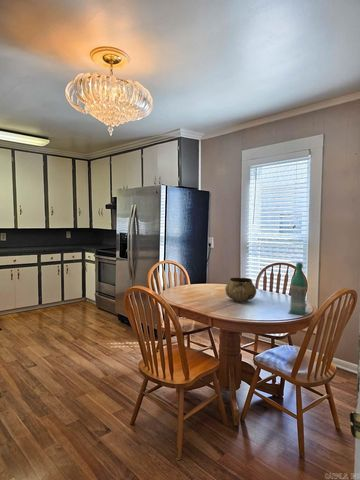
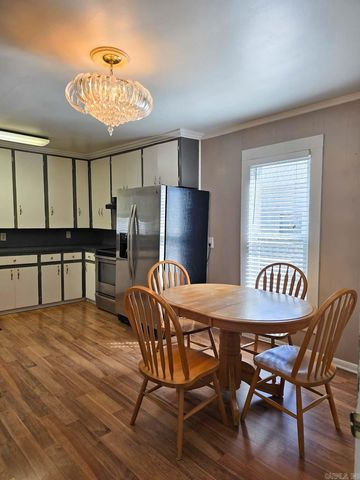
- decorative bowl (240, 289)
- bottle (299, 287)
